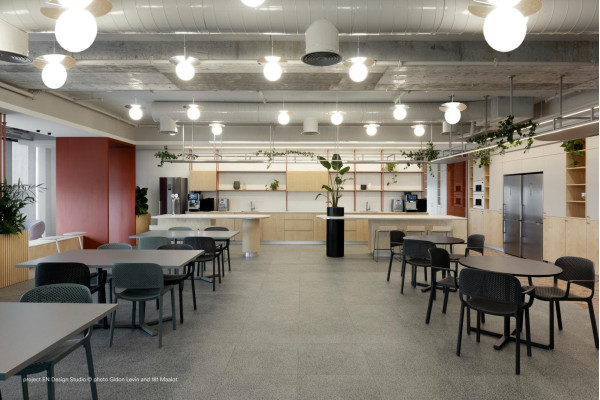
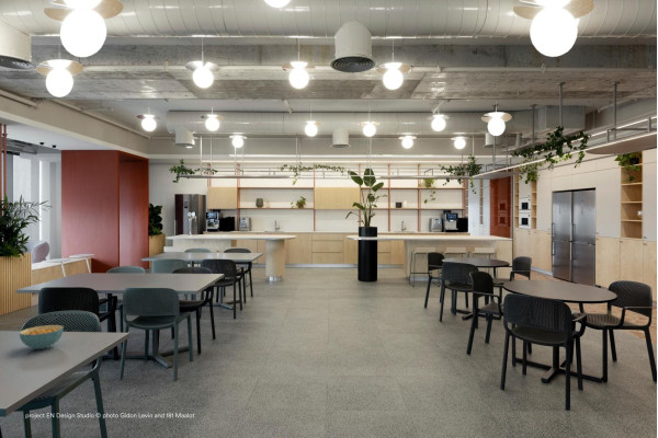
+ cereal bowl (42, 338)
